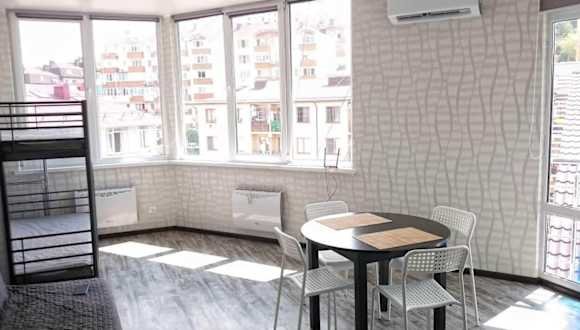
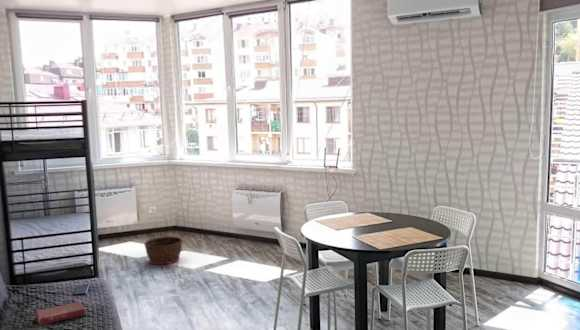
+ basket (163, 250)
+ book (60, 313)
